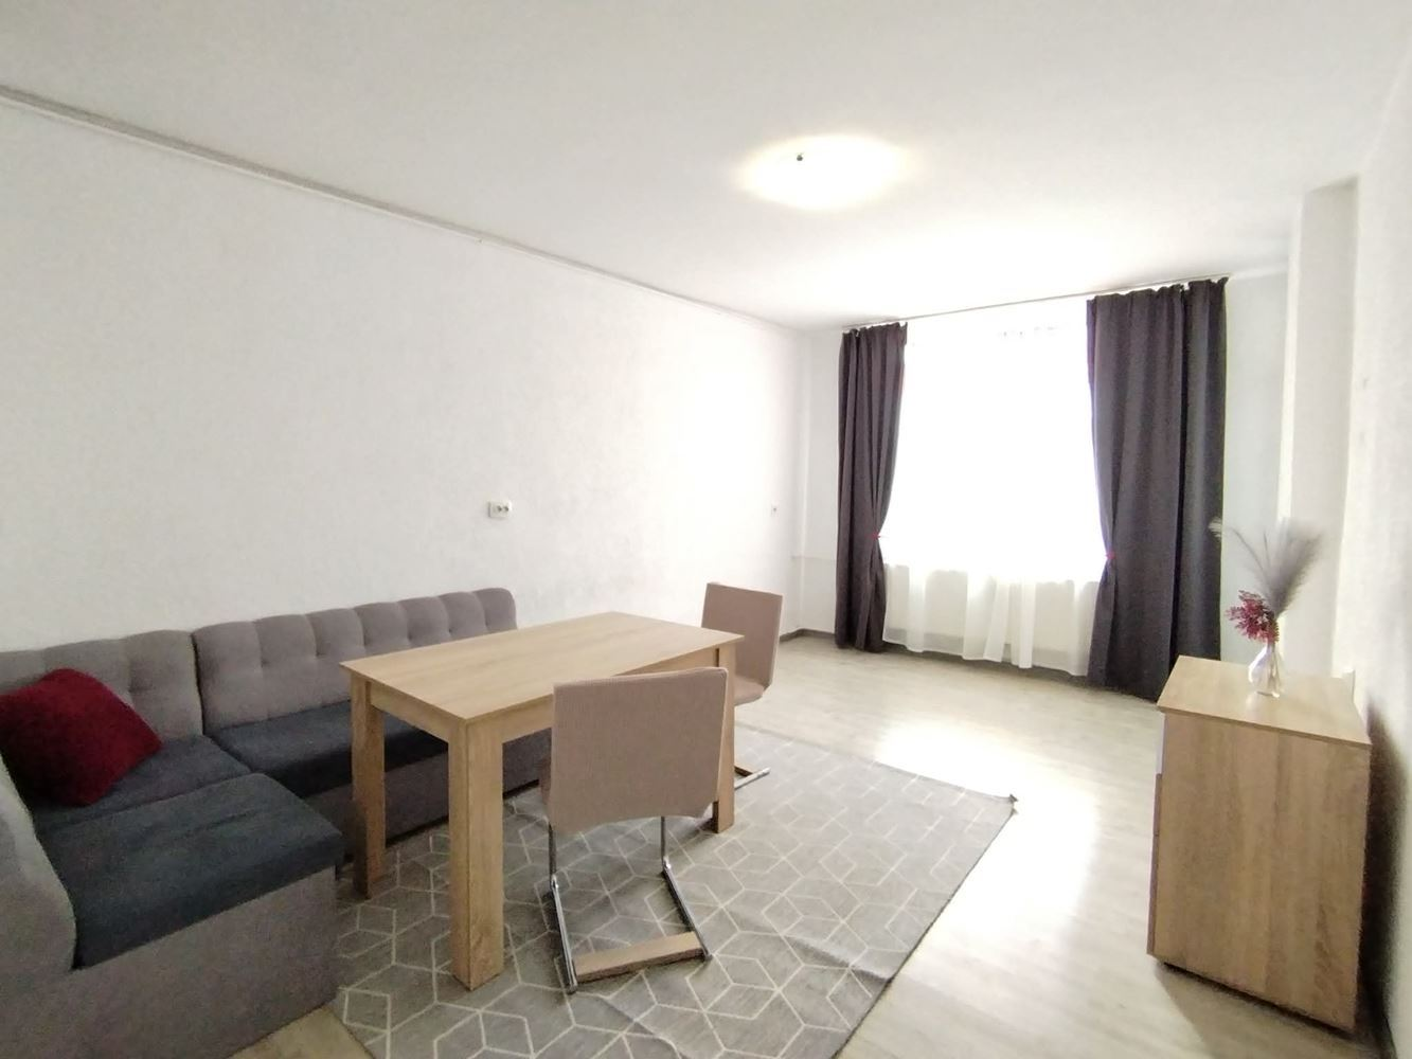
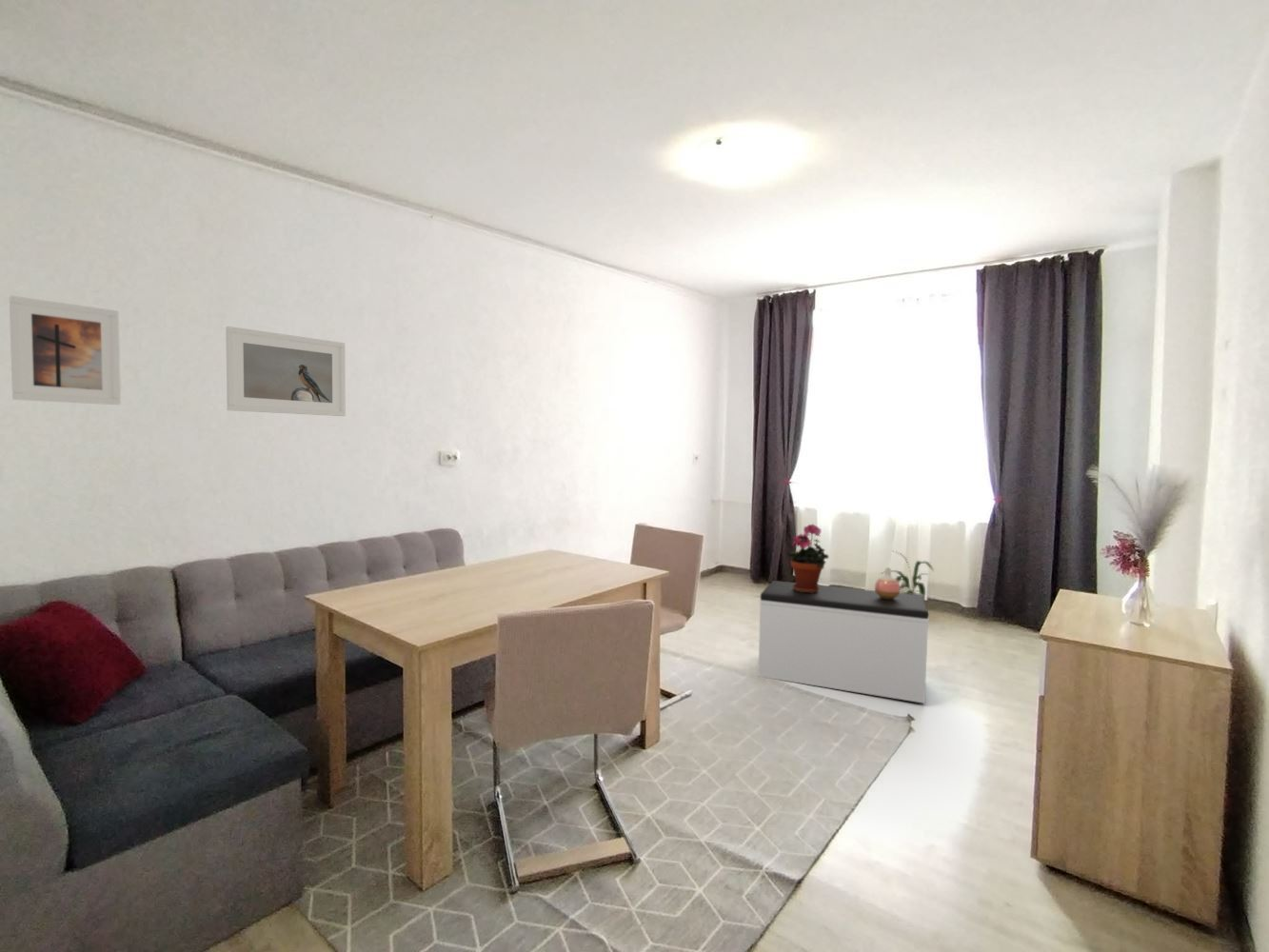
+ bench (841, 635)
+ house plant (908, 584)
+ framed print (289, 374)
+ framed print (68, 353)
+ vase (887, 583)
+ potted plant (807, 556)
